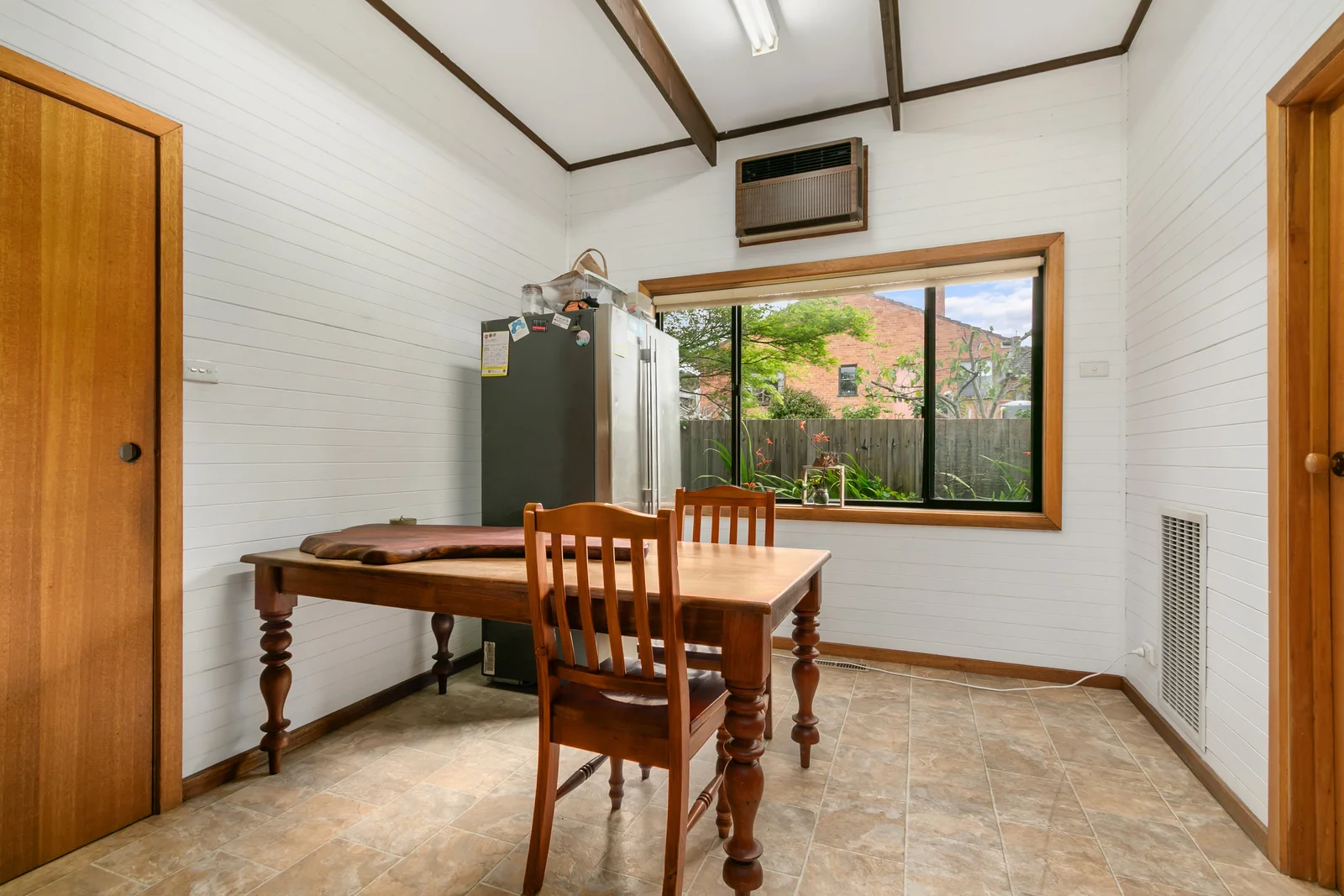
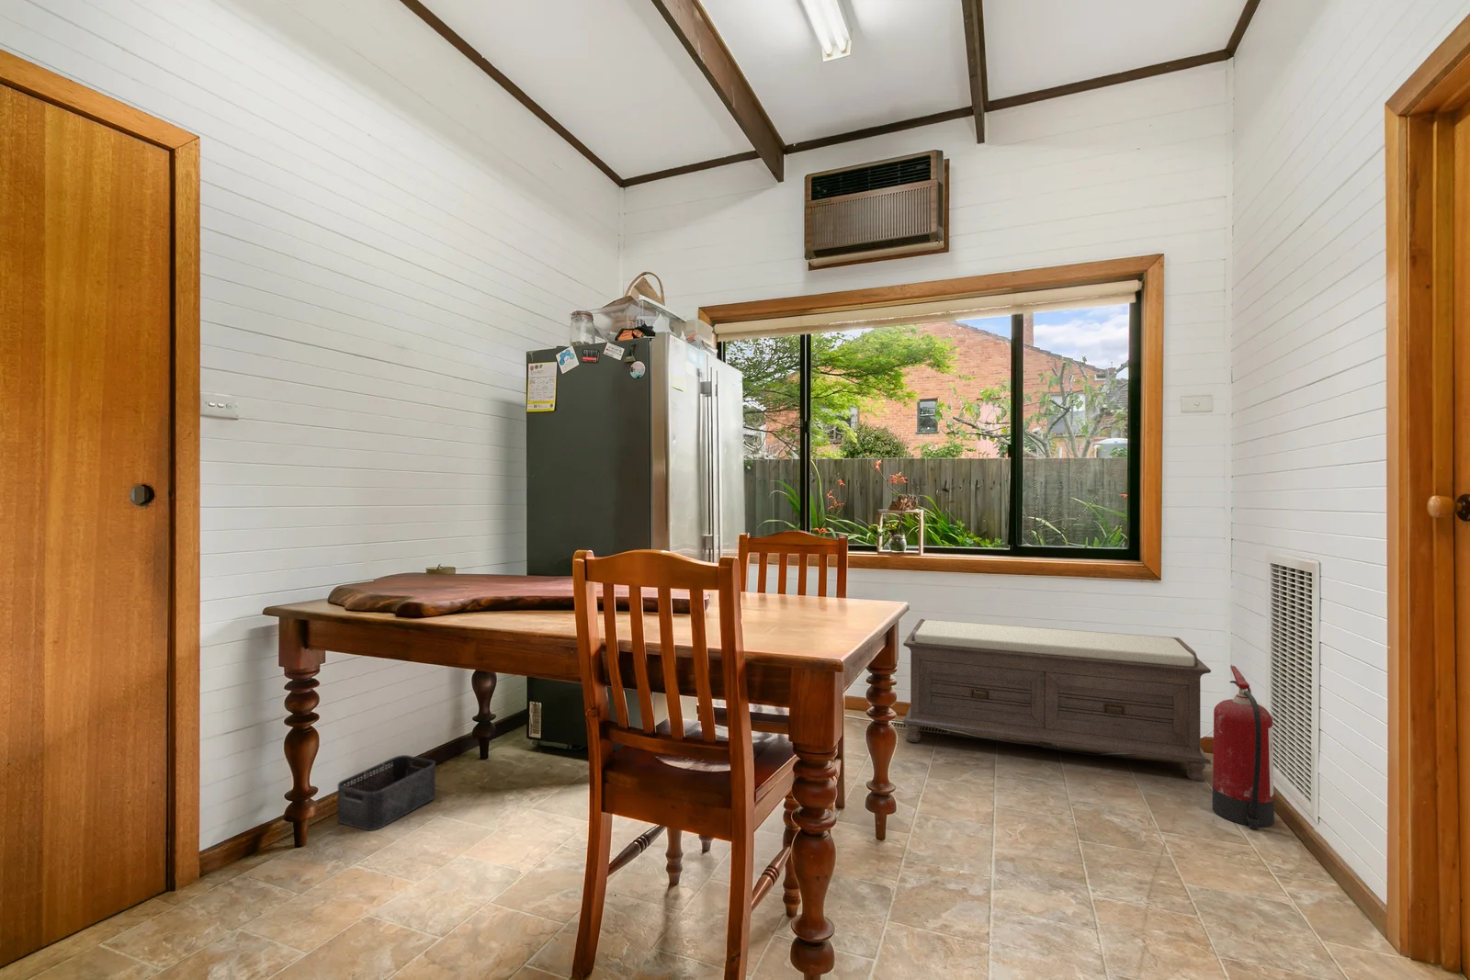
+ storage bin (387, 790)
+ bench (1042, 690)
+ fire extinguisher (1245, 746)
